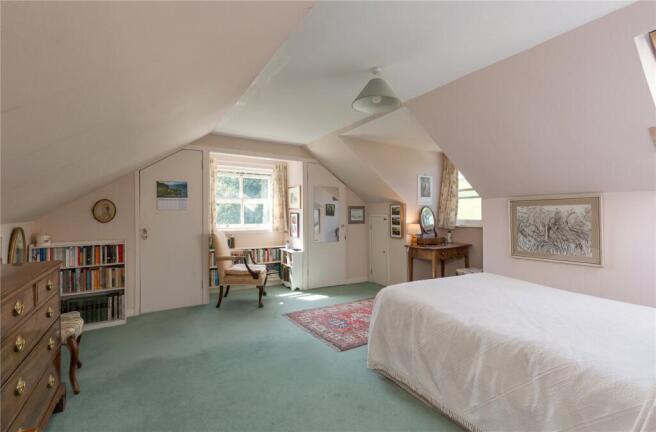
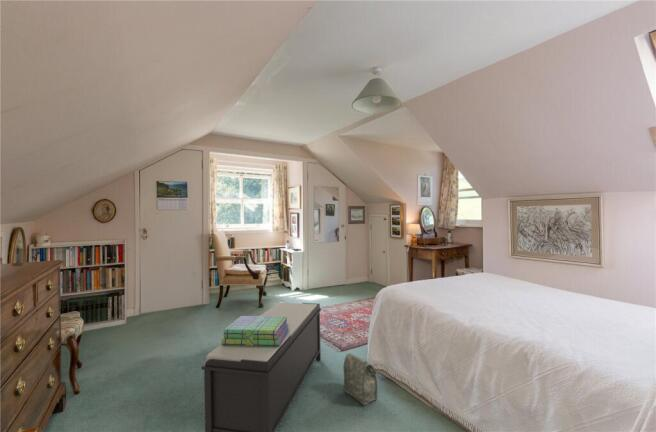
+ stack of books (257, 330)
+ bench (275, 358)
+ bag (360, 375)
